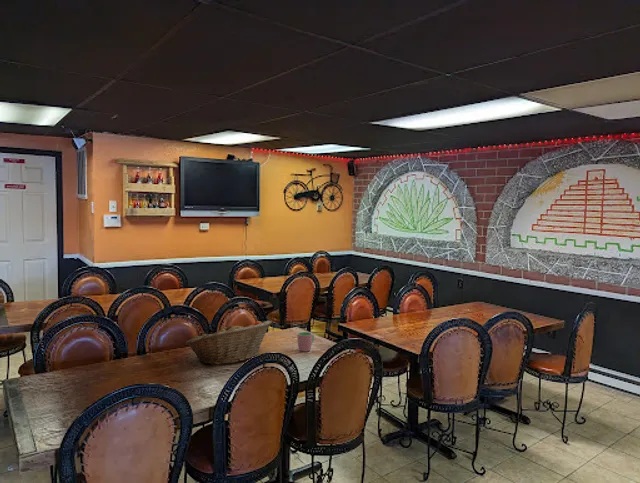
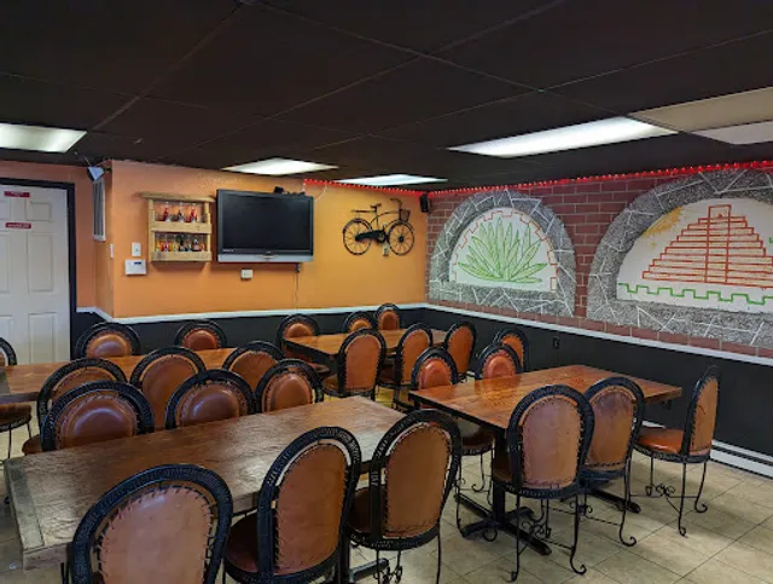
- cup (306, 341)
- fruit basket (230, 338)
